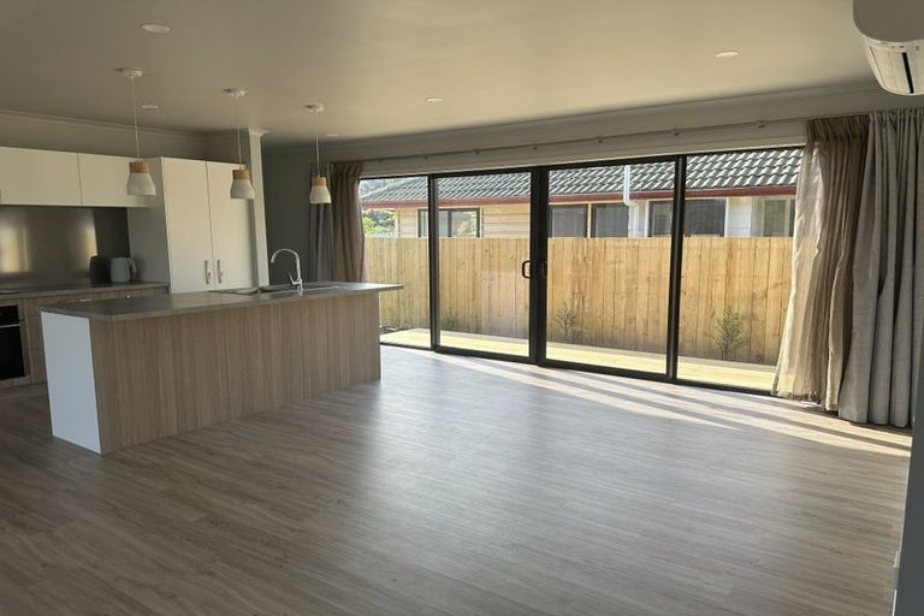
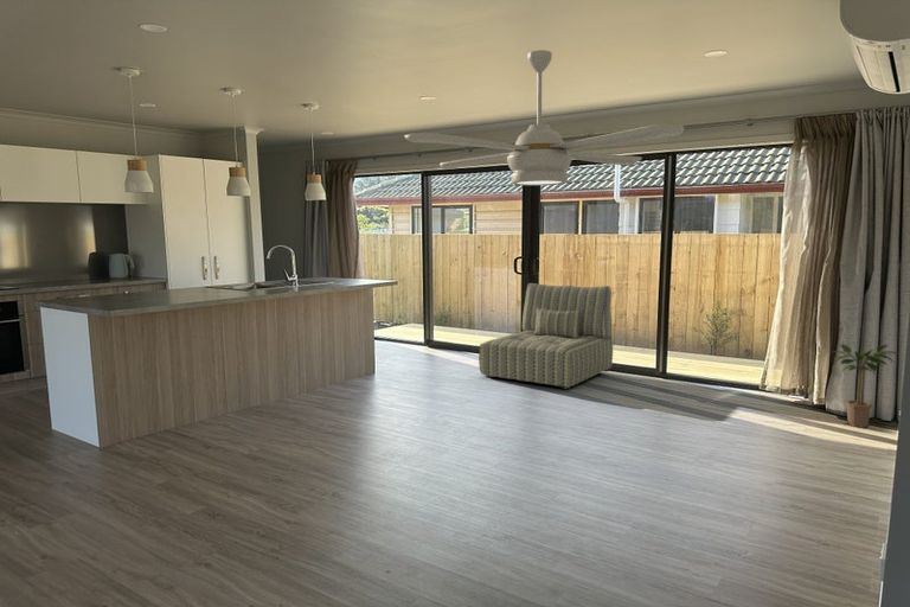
+ ceiling fan (539, 119)
+ sofa (547, 331)
+ potted plant (863, 382)
